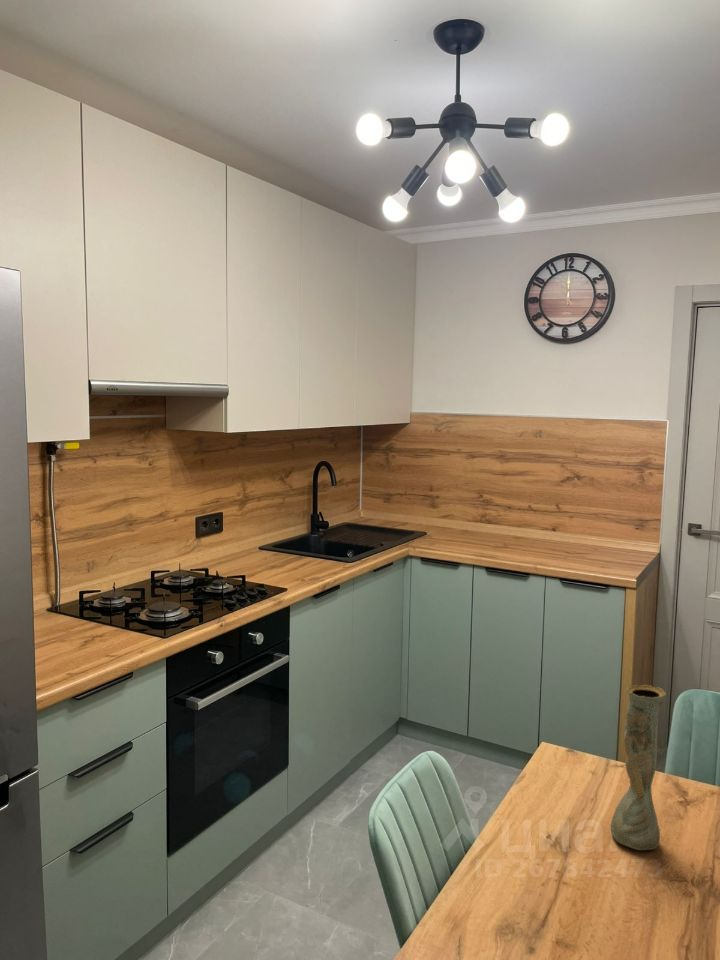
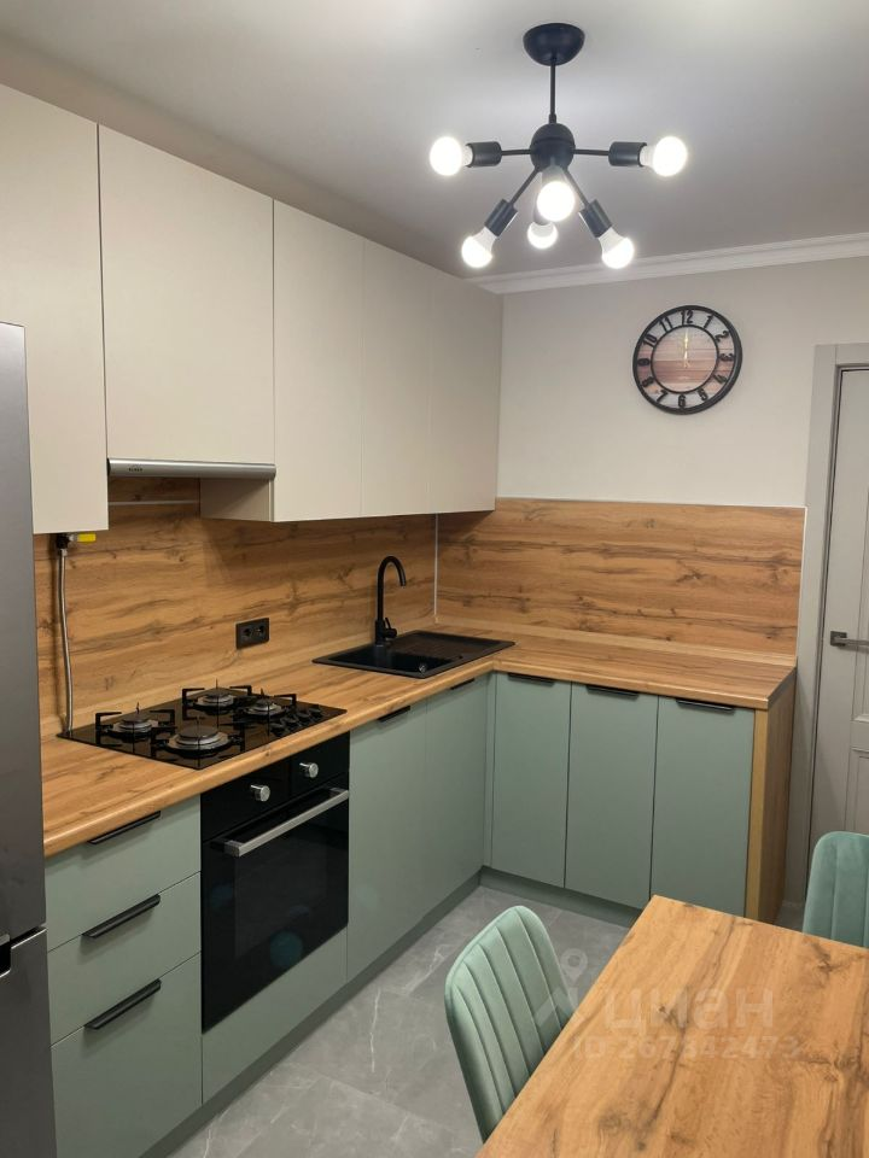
- vase (639, 766)
